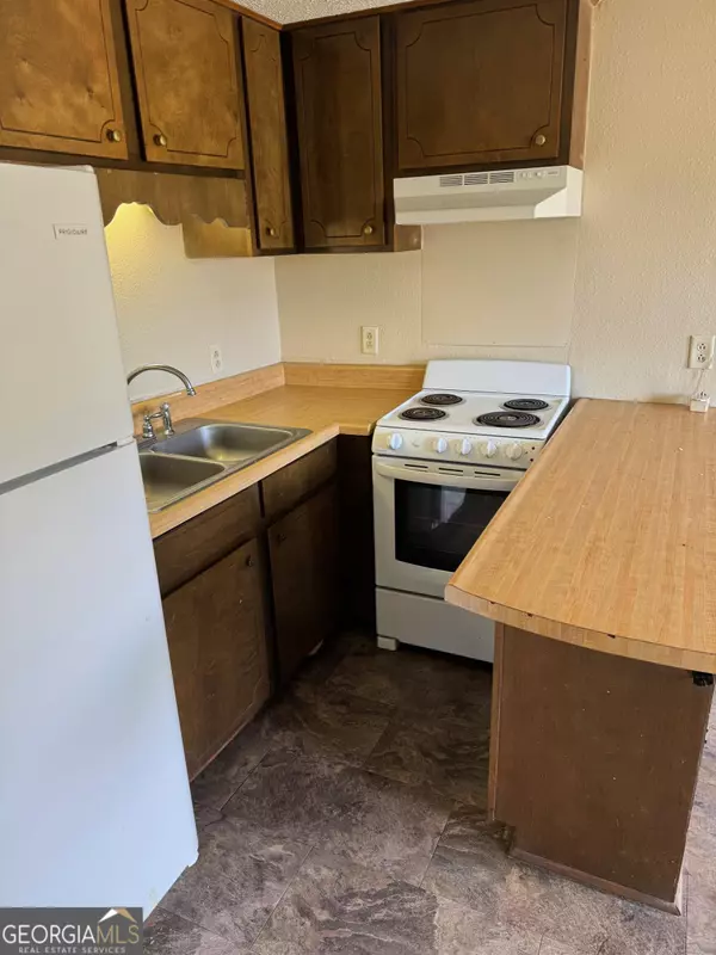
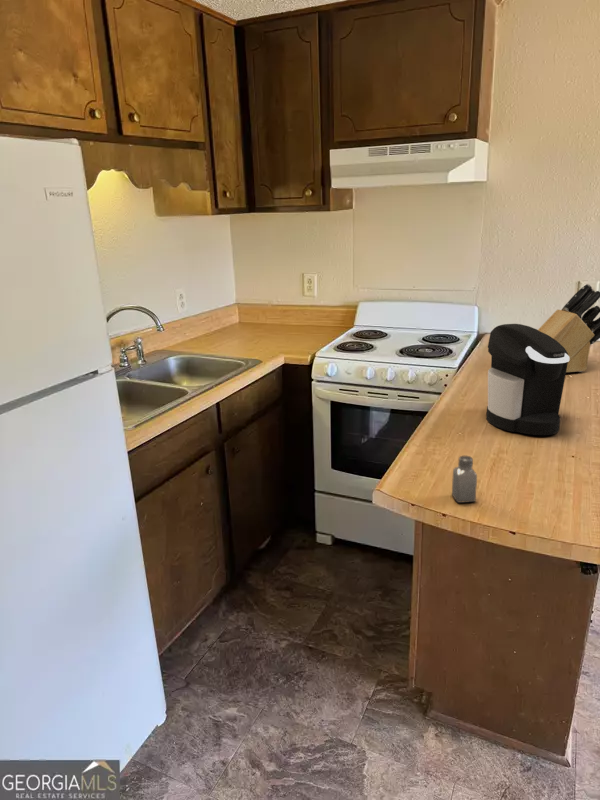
+ coffee maker (528, 376)
+ saltshaker (464, 478)
+ knife block (561, 329)
